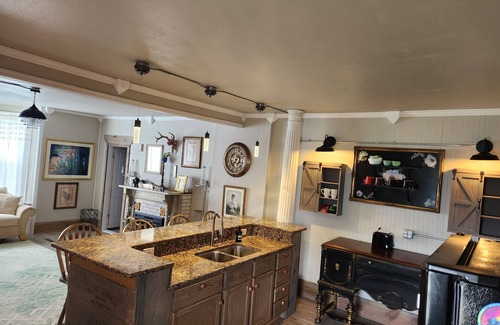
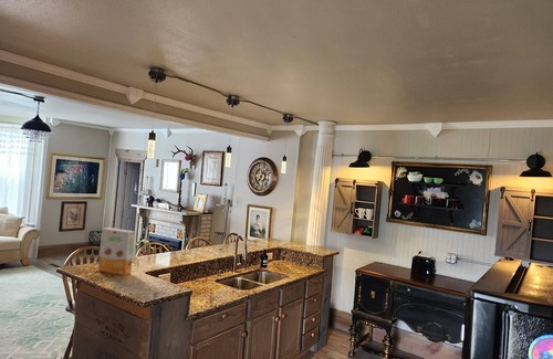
+ cereal box (116, 251)
